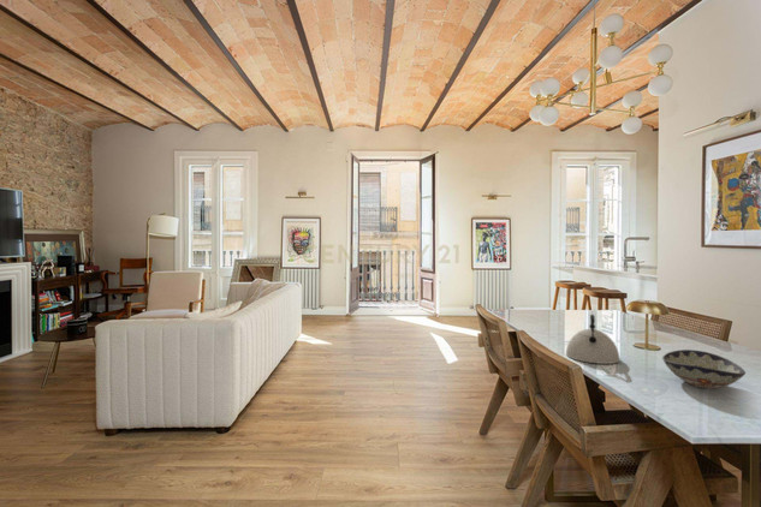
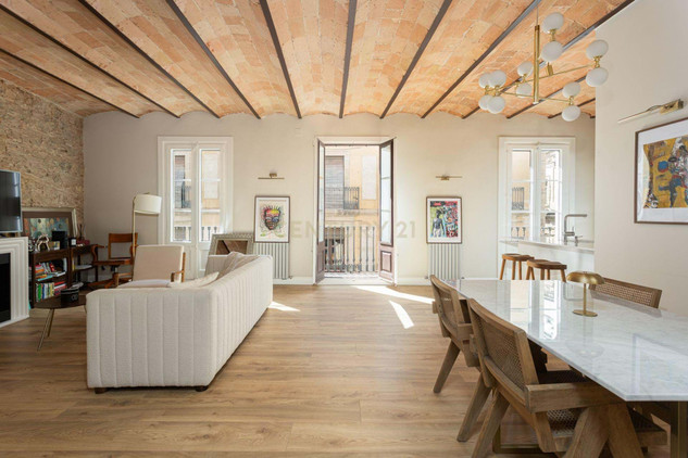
- decorative bowl (701, 371)
- kettle (591, 335)
